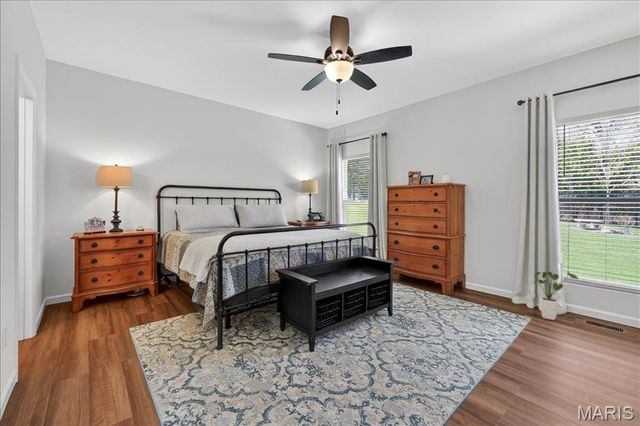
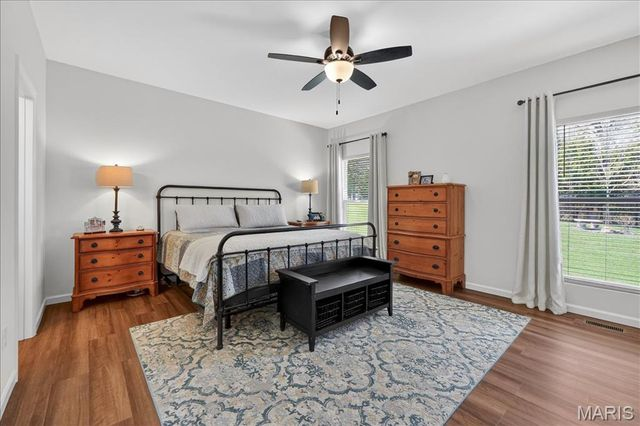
- house plant (552, 294)
